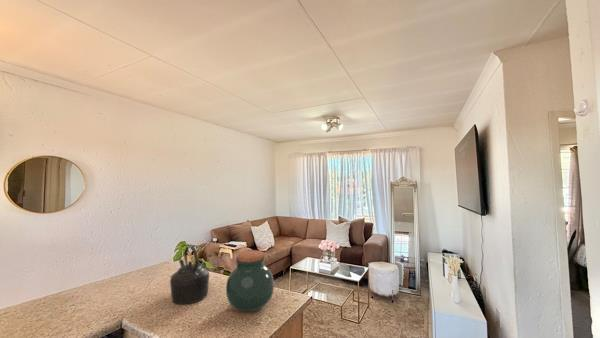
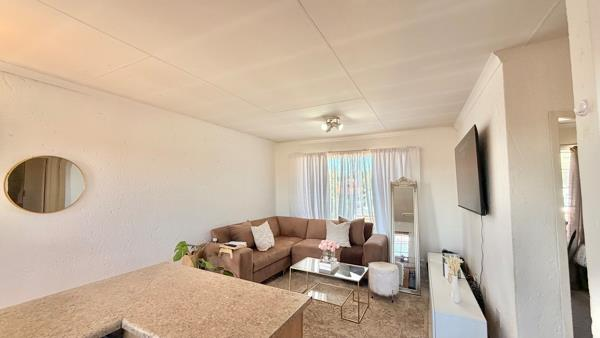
- kettle (187, 269)
- jar (250, 279)
